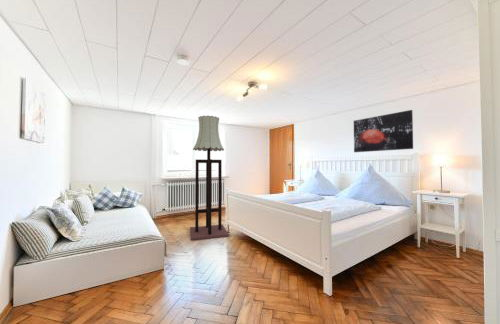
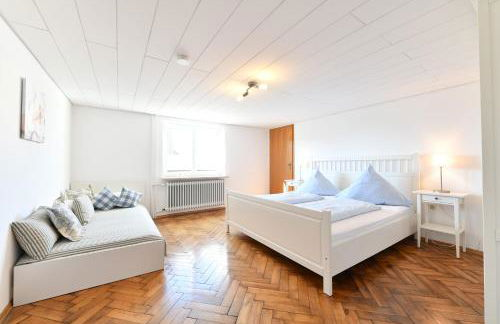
- wall art (380, 133)
- floor lamp (208, 174)
